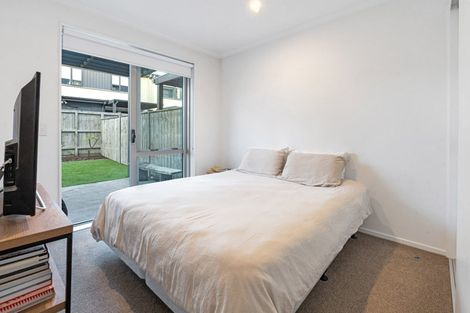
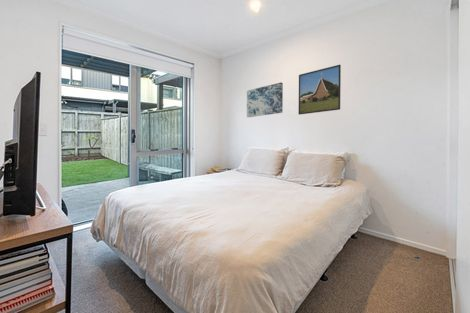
+ wall art (263, 101)
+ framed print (318, 91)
